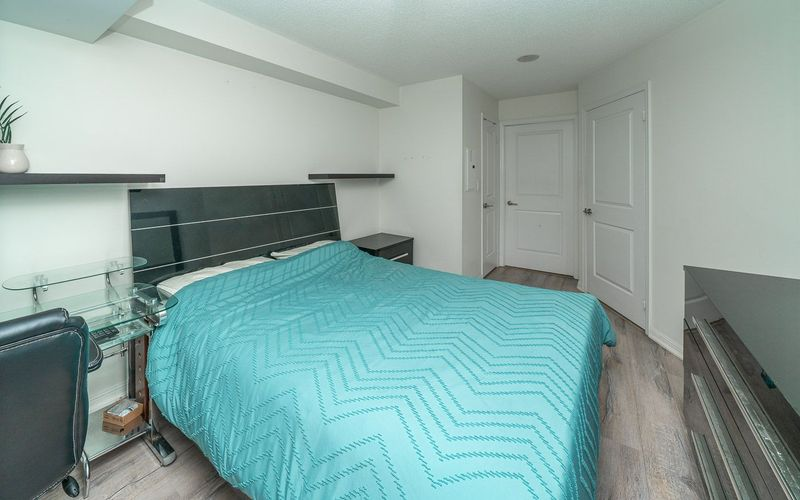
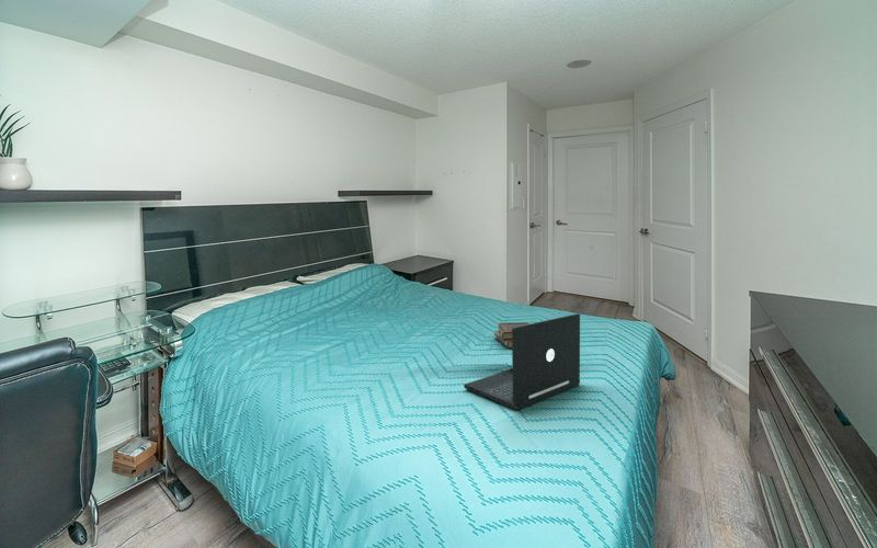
+ laptop (522, 351)
+ book set (511, 334)
